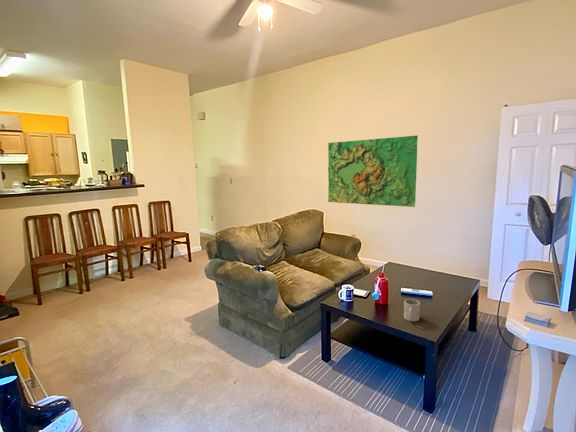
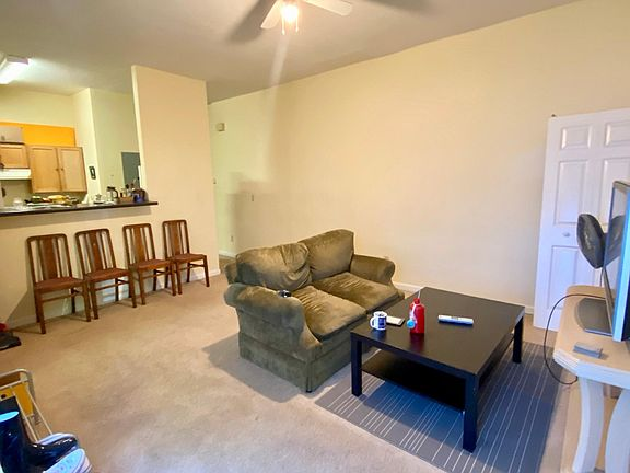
- mug (410, 311)
- terrain map (367, 172)
